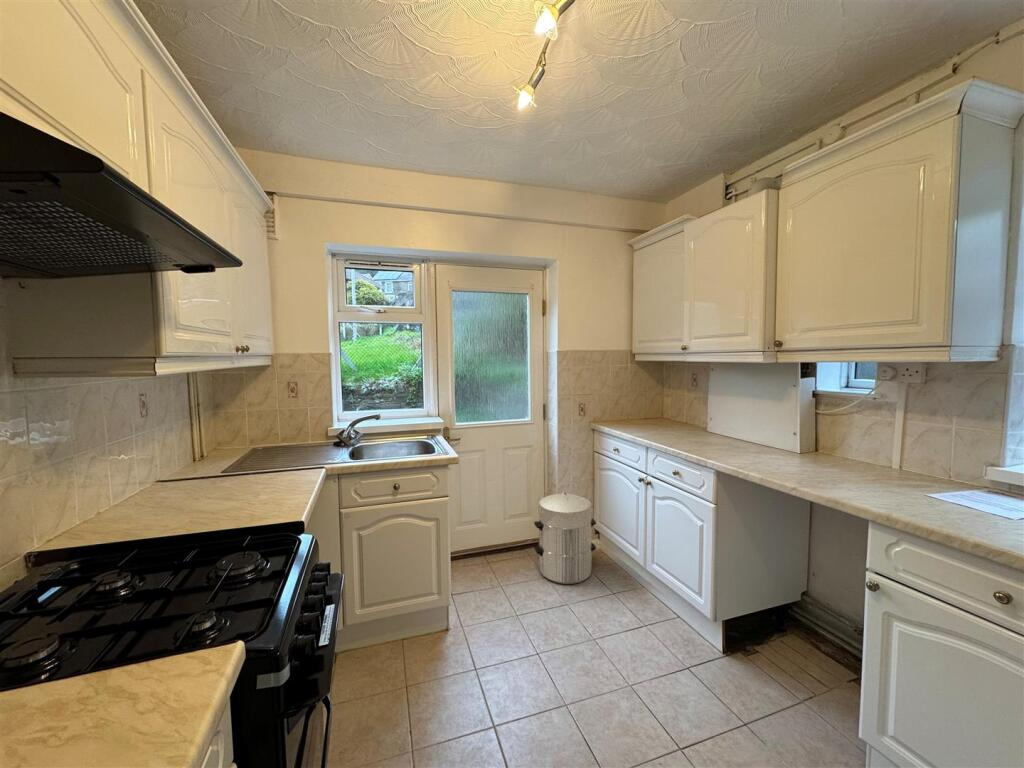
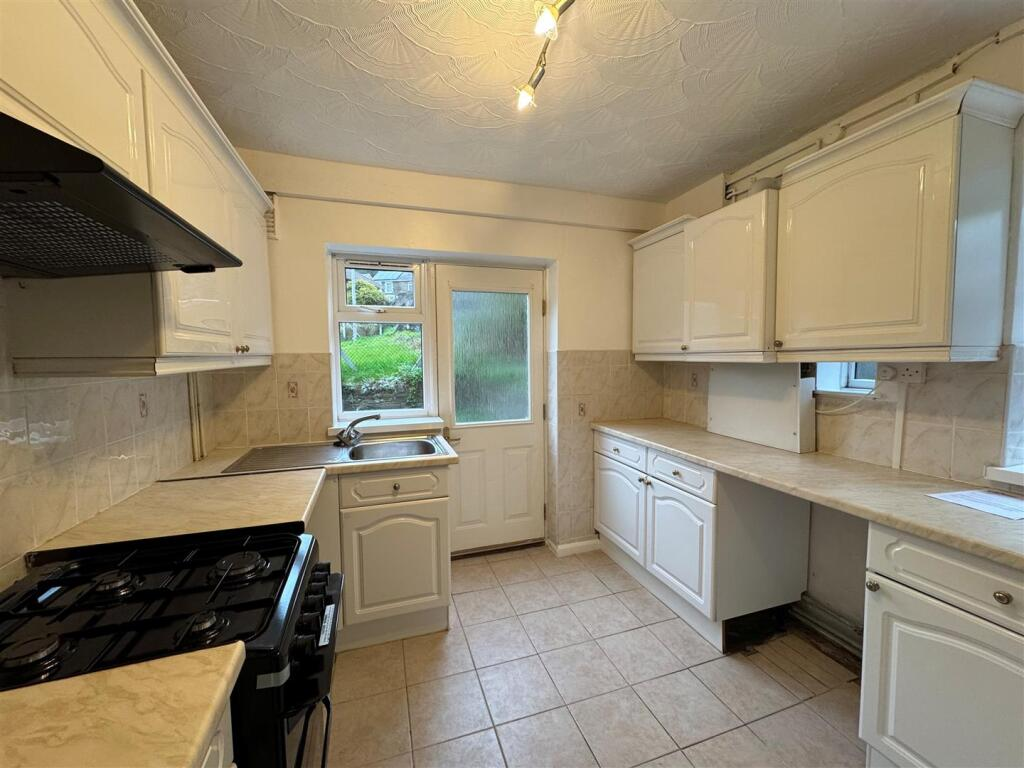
- waste bin (565, 532)
